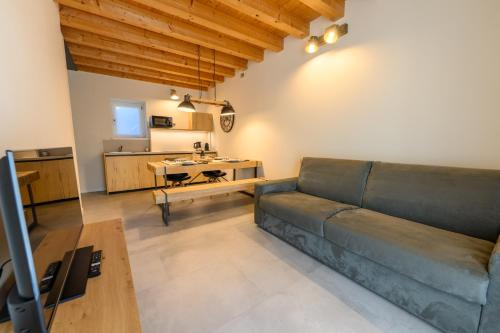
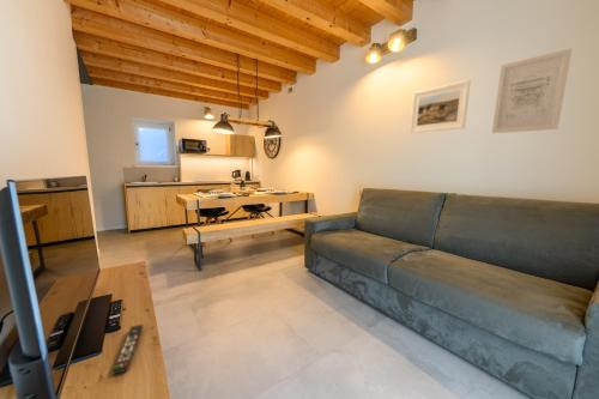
+ wall art (527, 95)
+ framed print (436, 109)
+ remote control (129, 346)
